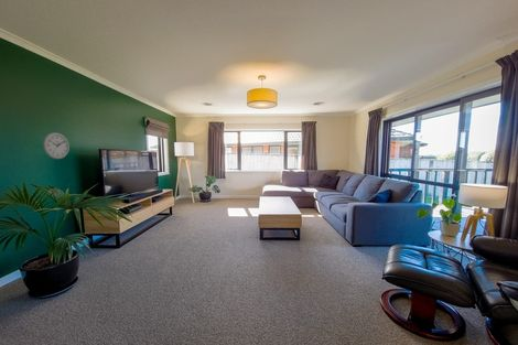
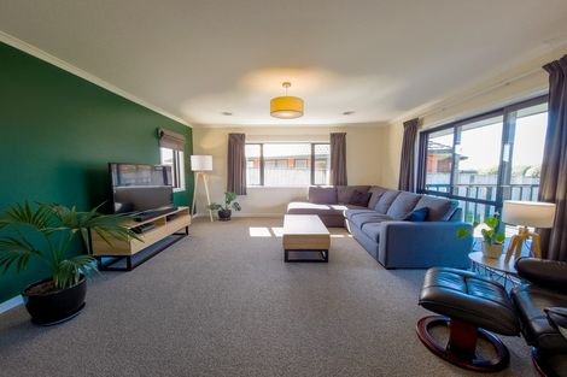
- wall clock (56, 145)
